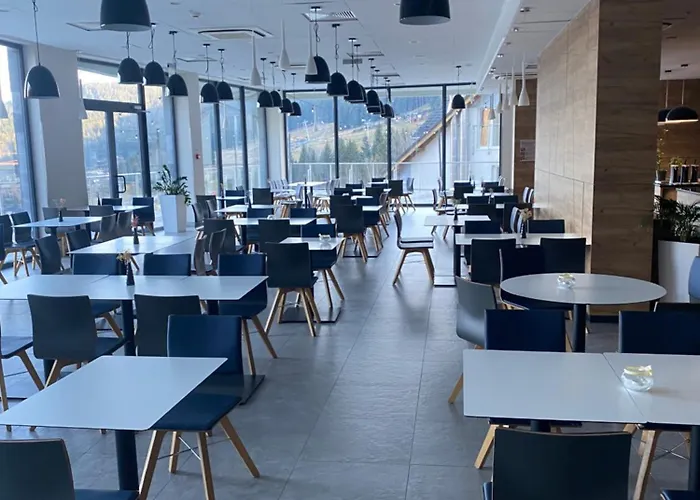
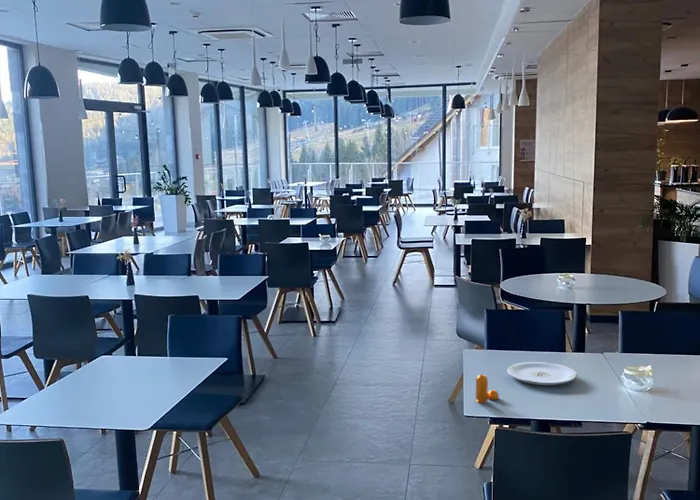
+ plate (541, 374)
+ pepper shaker (487, 386)
